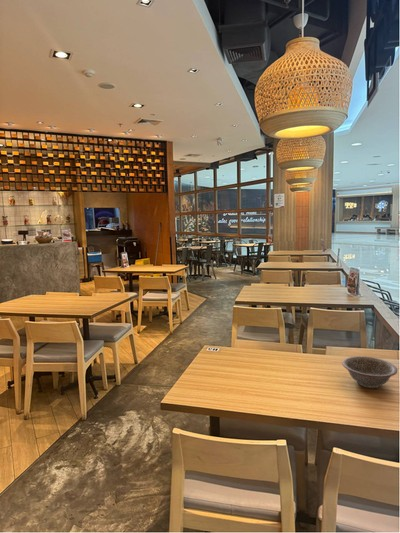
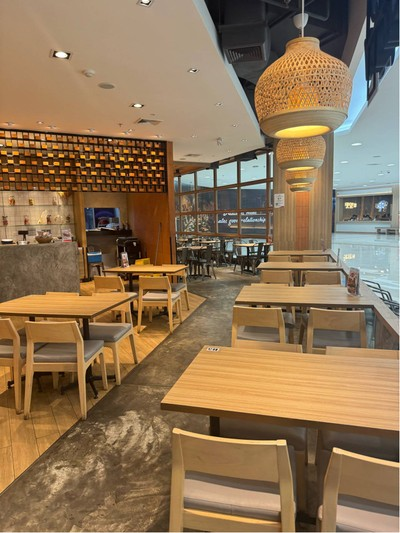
- decorative bowl (368, 374)
